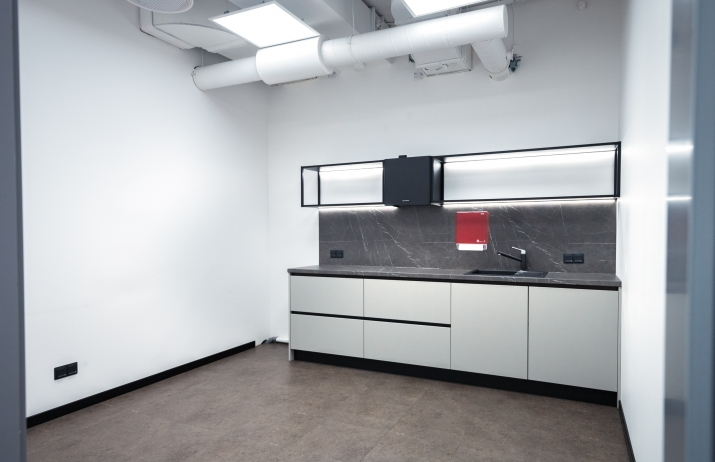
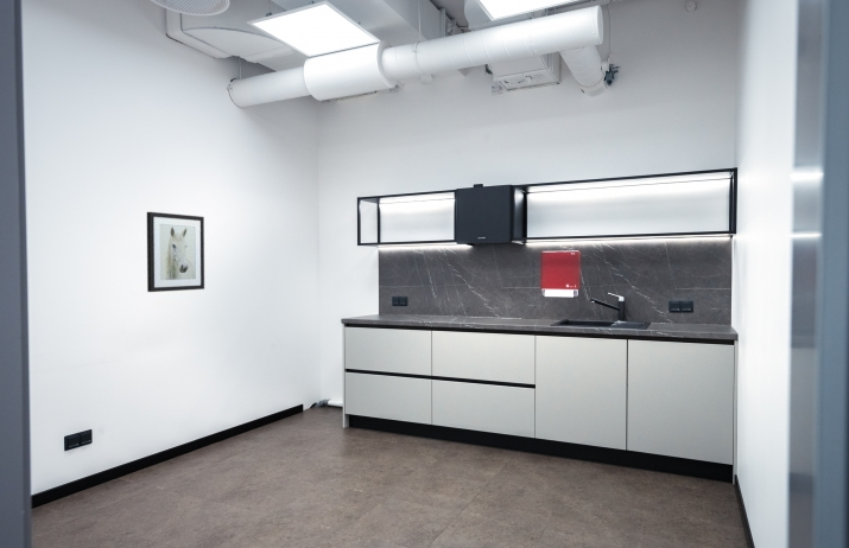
+ wall art (177, 251)
